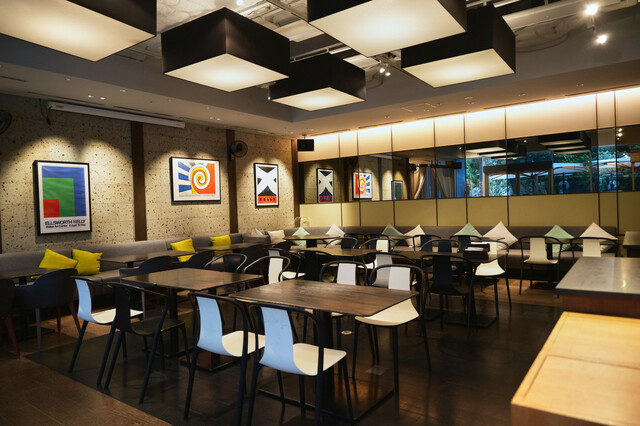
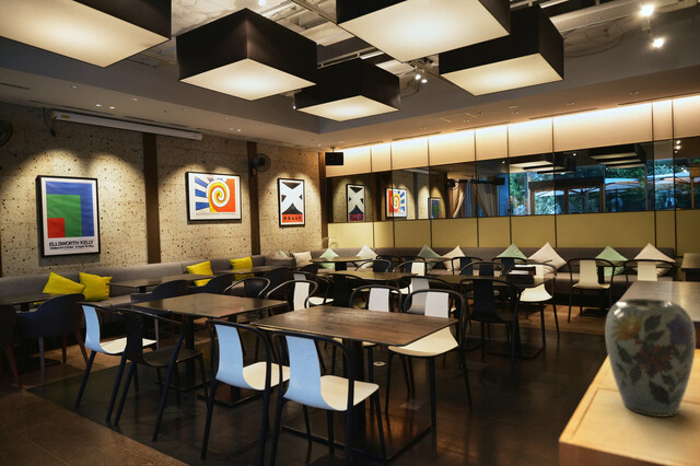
+ vase (649, 354)
